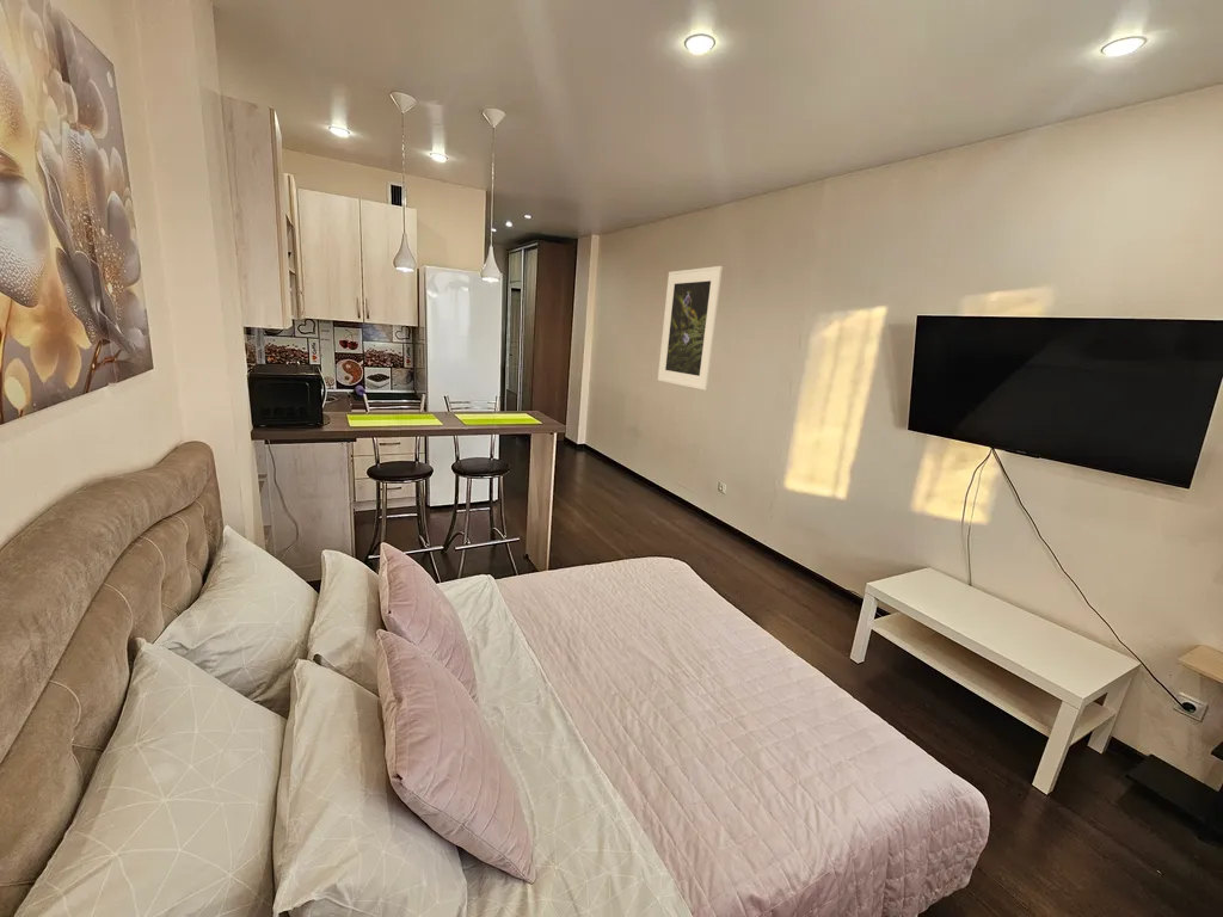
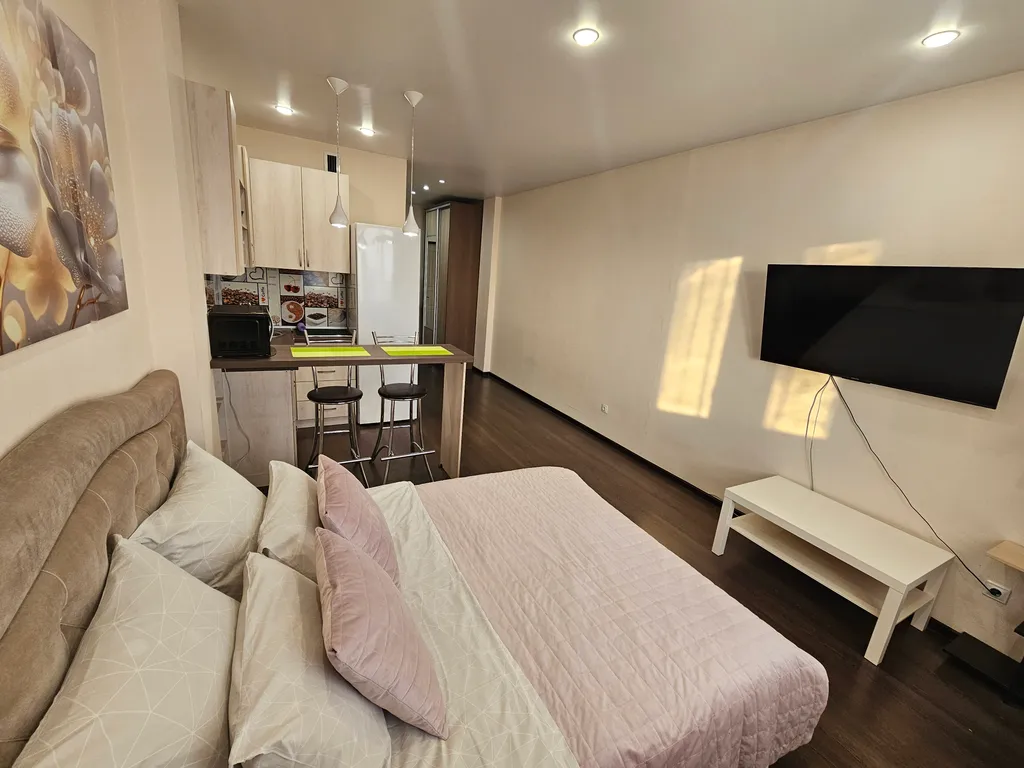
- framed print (687, 328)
